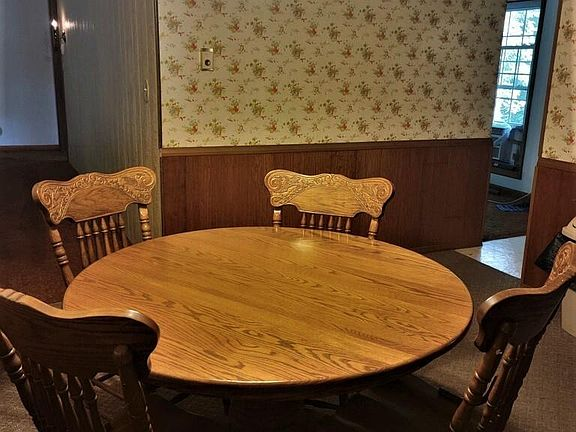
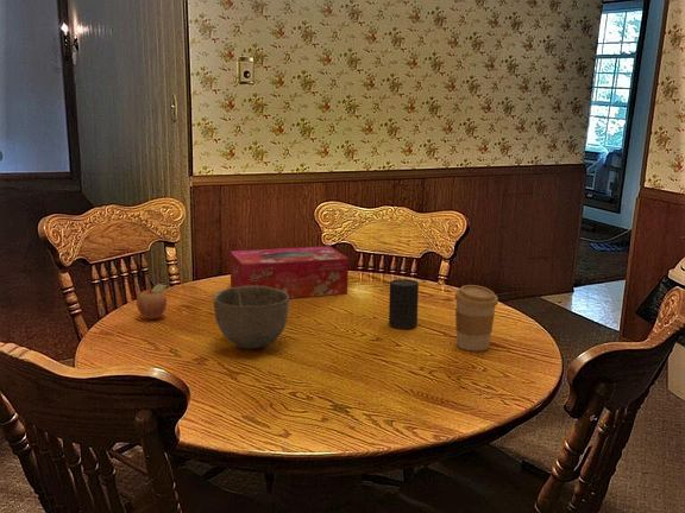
+ cup (403, 303)
+ tissue box (288, 272)
+ fruit (152, 300)
+ coffee cup (475, 317)
+ bowl (251, 319)
